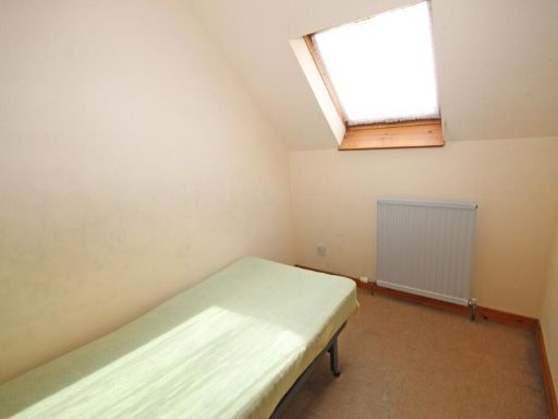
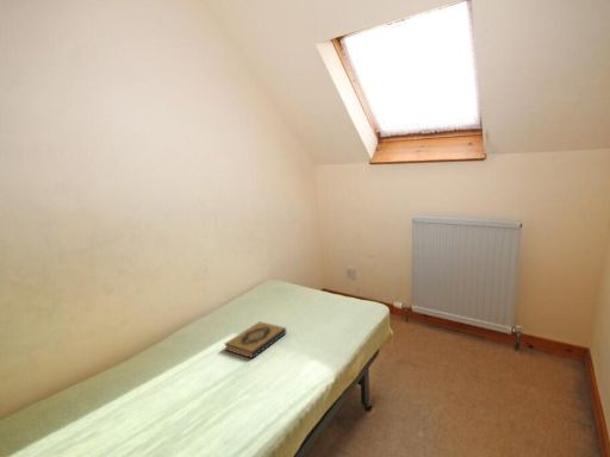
+ hardback book (256, 338)
